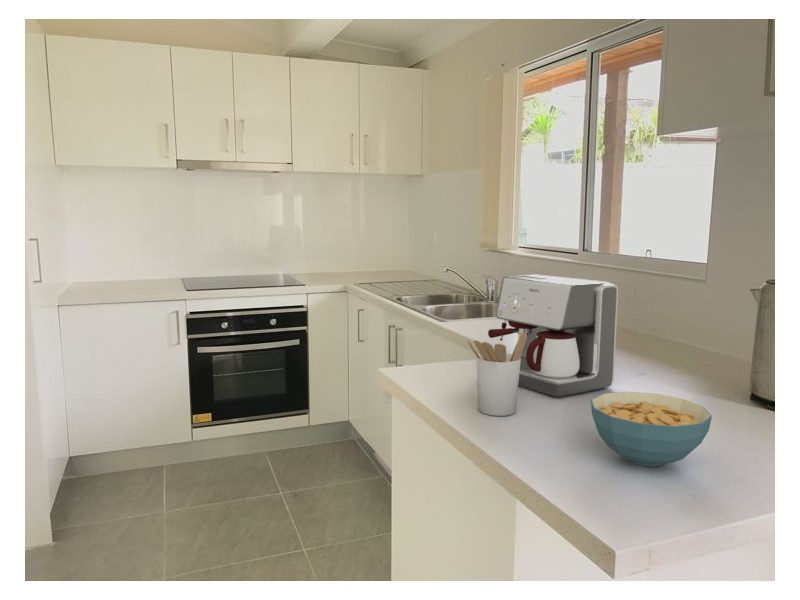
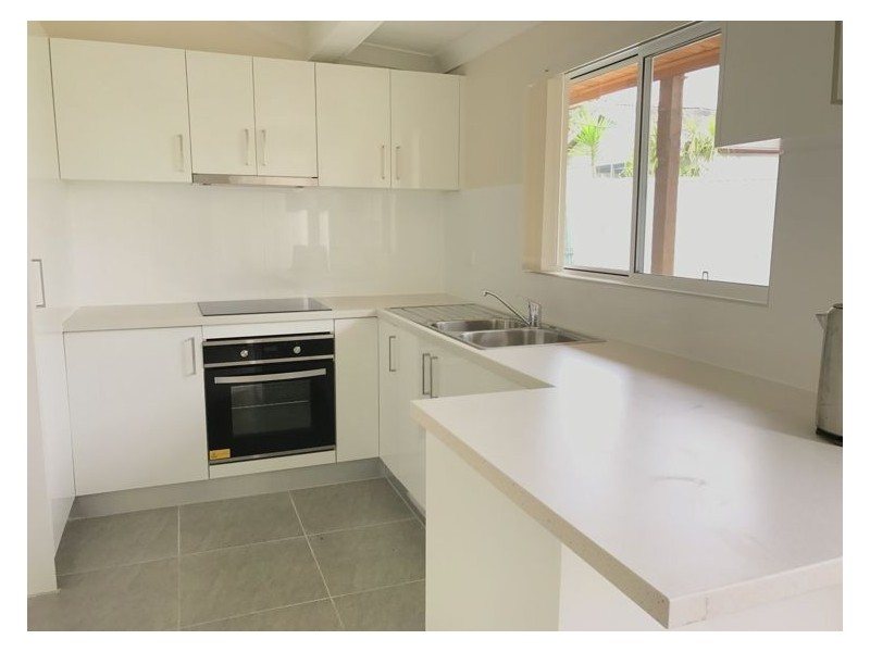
- utensil holder (495, 373)
- cereal bowl (647, 433)
- coffee maker (549, 330)
